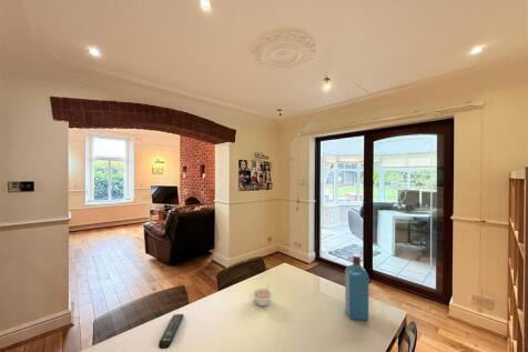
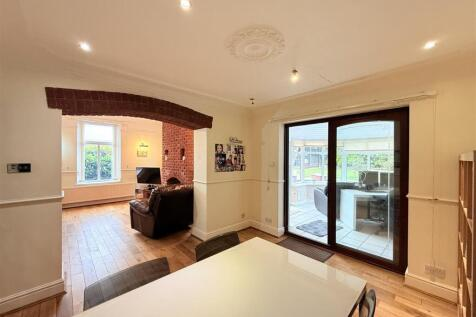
- legume (262, 295)
- liquor (356, 284)
- remote control (172, 328)
